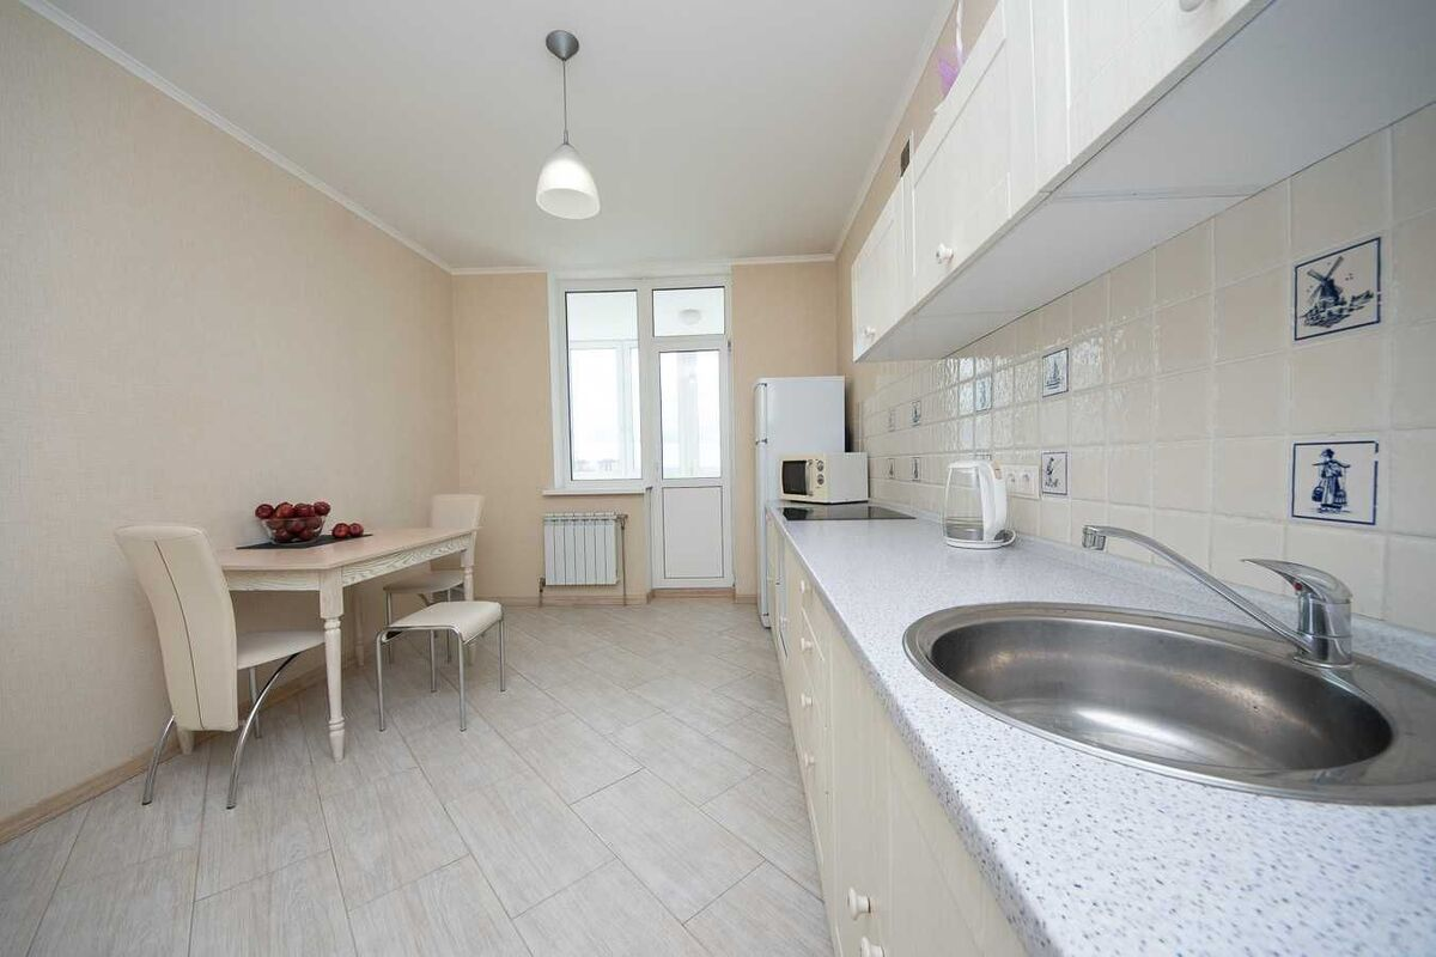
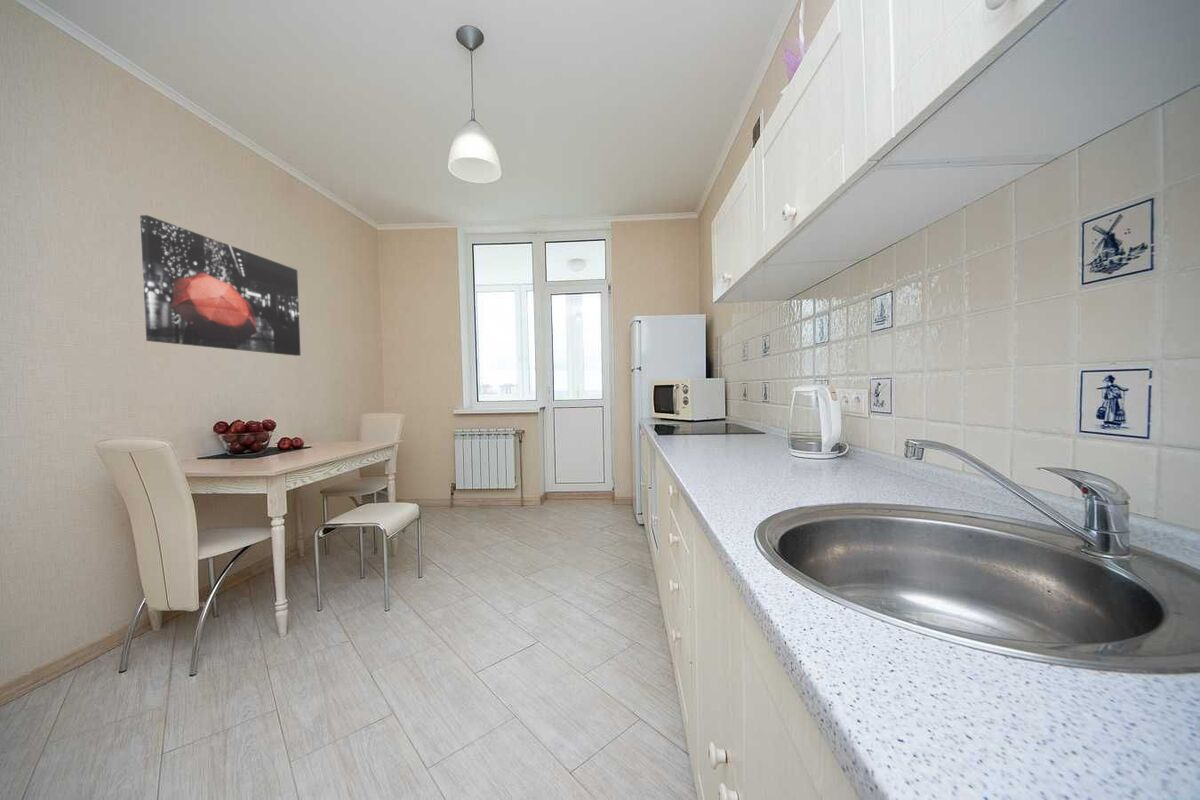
+ wall art (235, 298)
